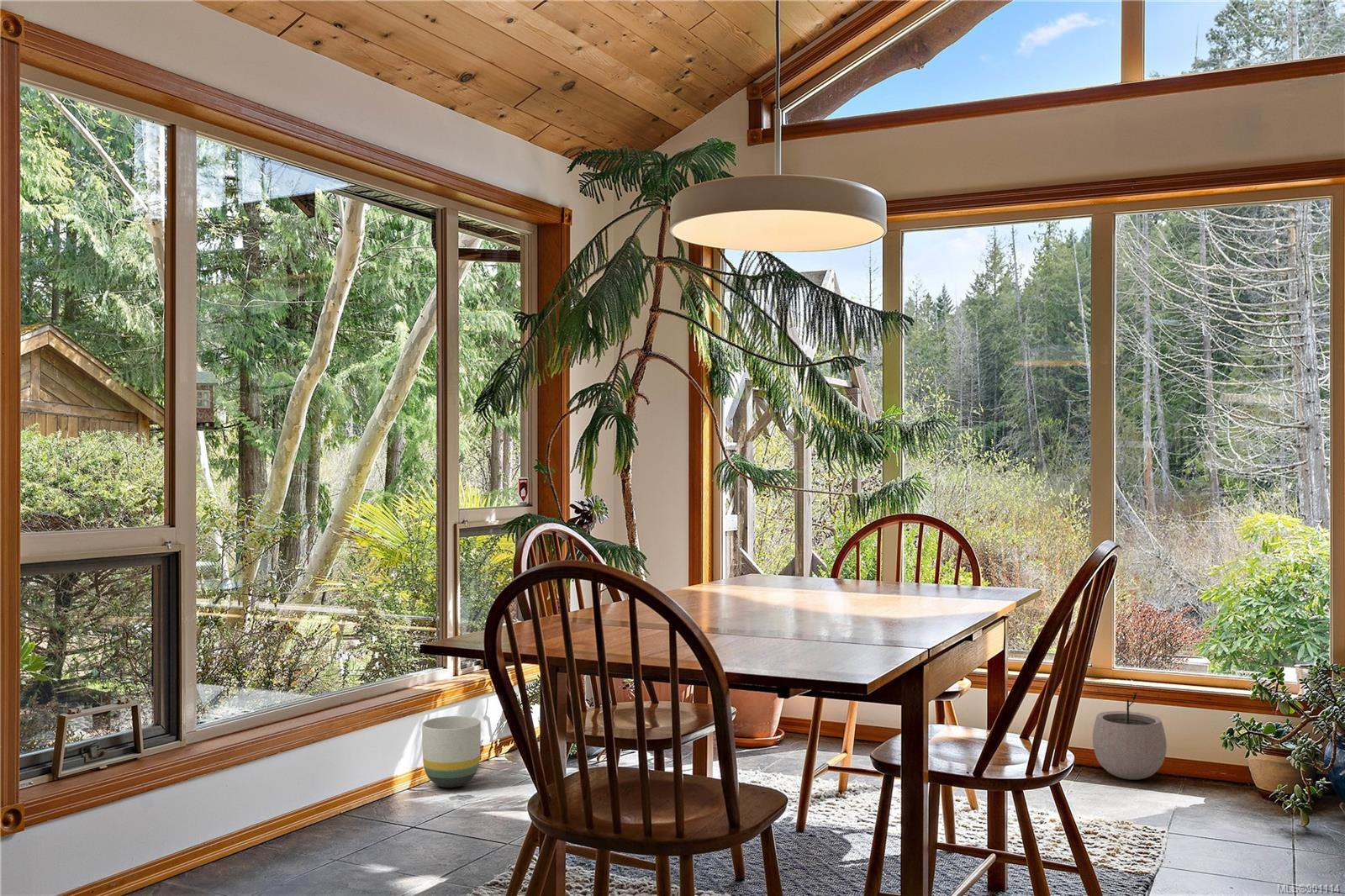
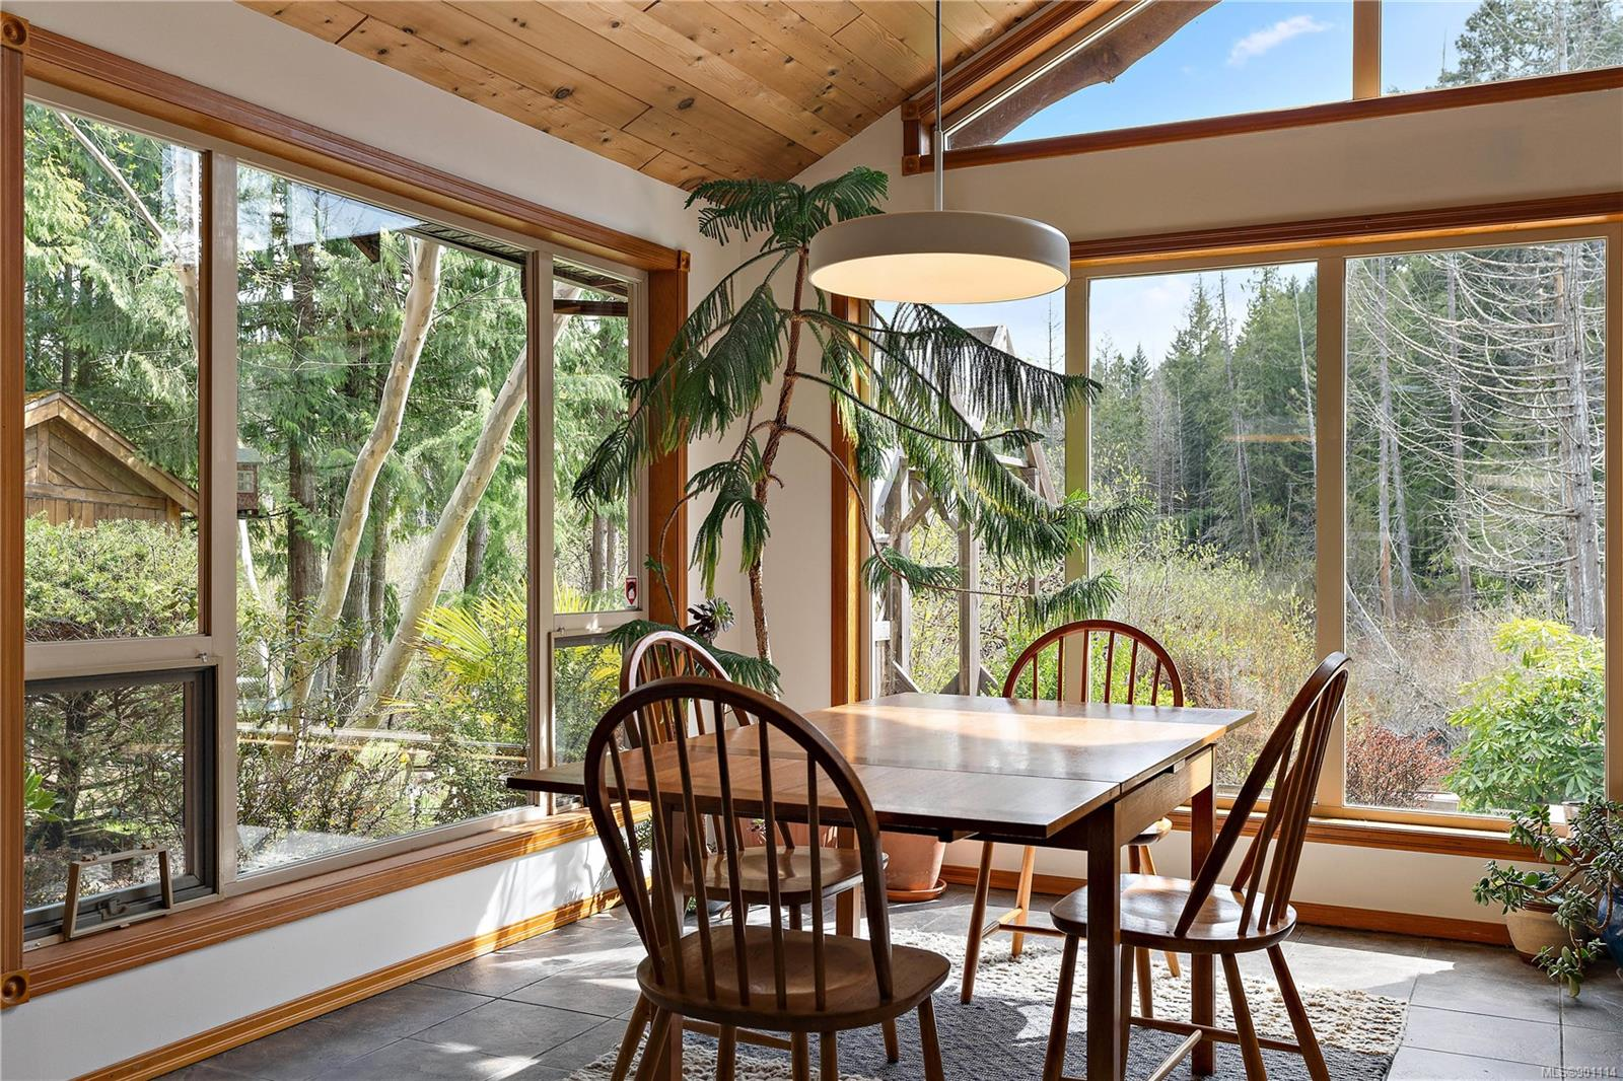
- plant pot (1129, 734)
- planter (451, 754)
